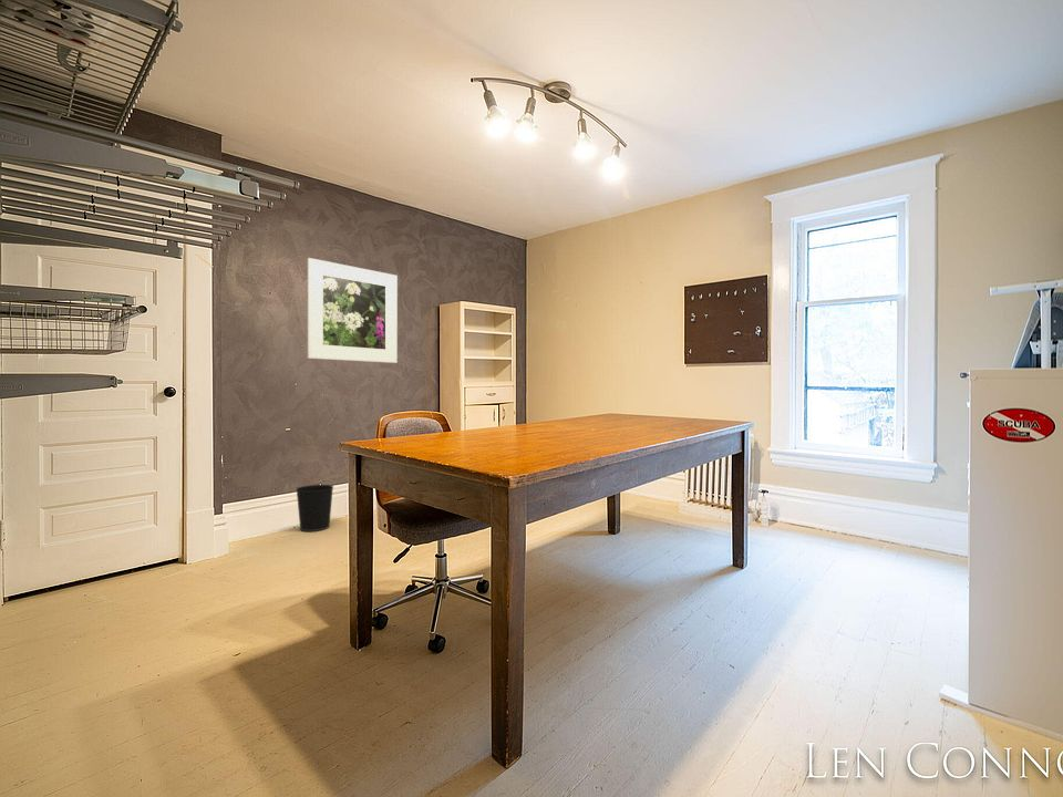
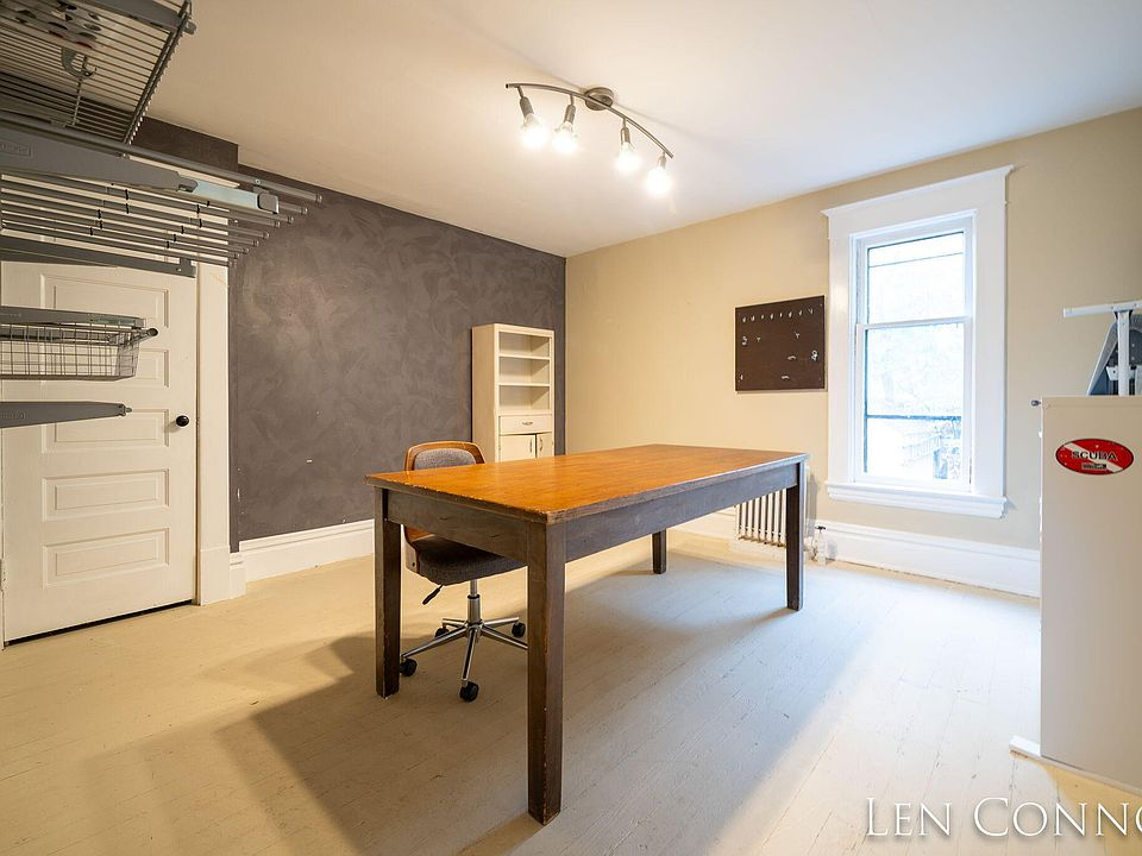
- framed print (354, 313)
- wastebasket (314, 507)
